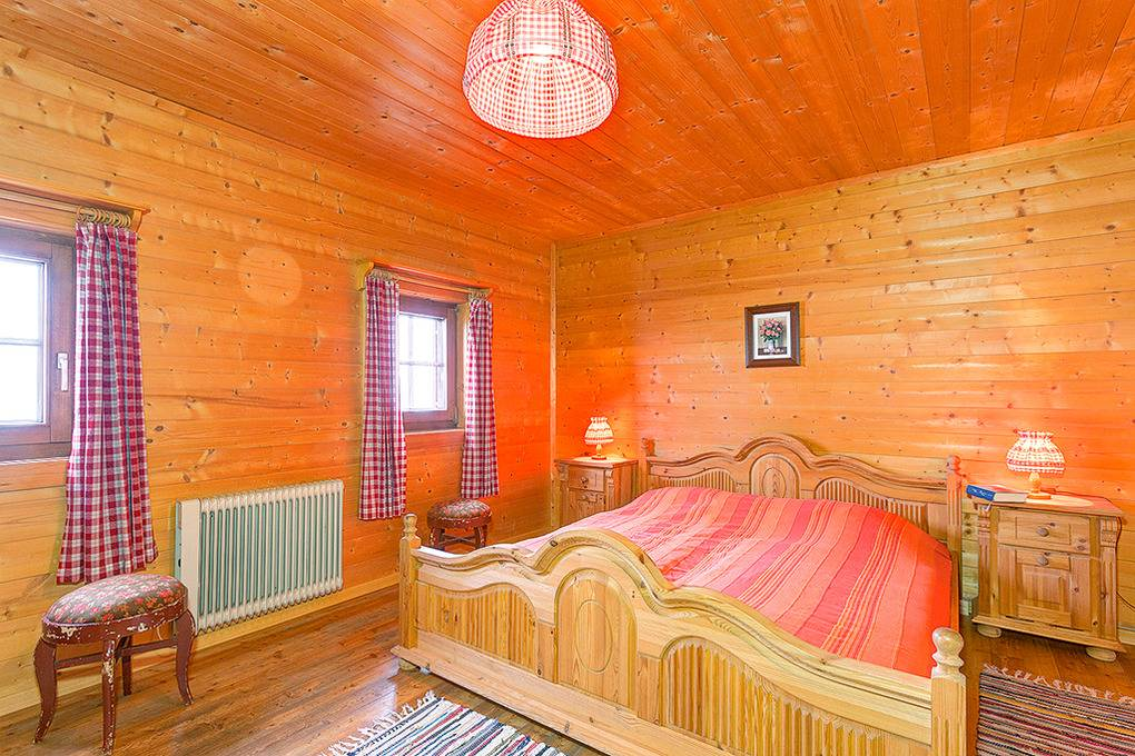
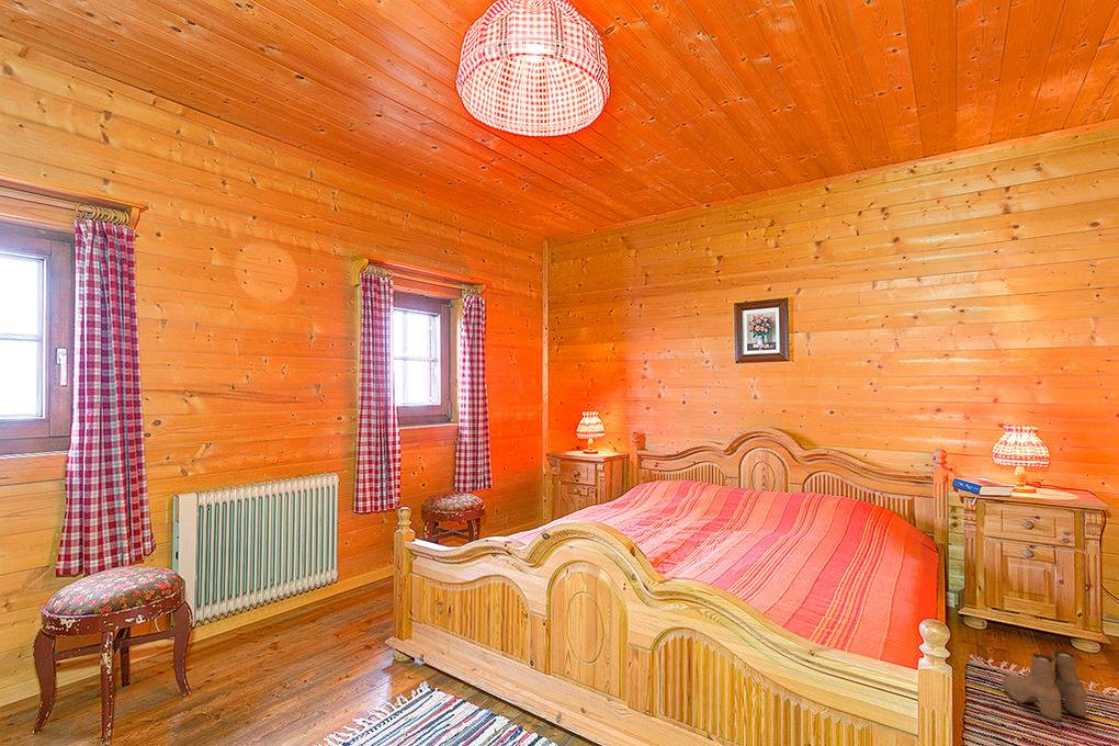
+ boots (1042, 676)
